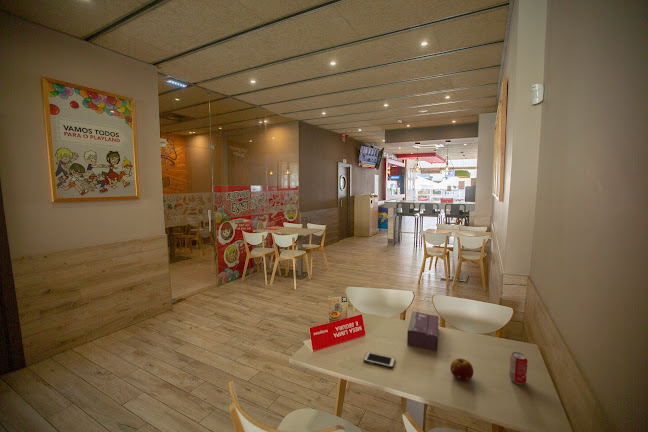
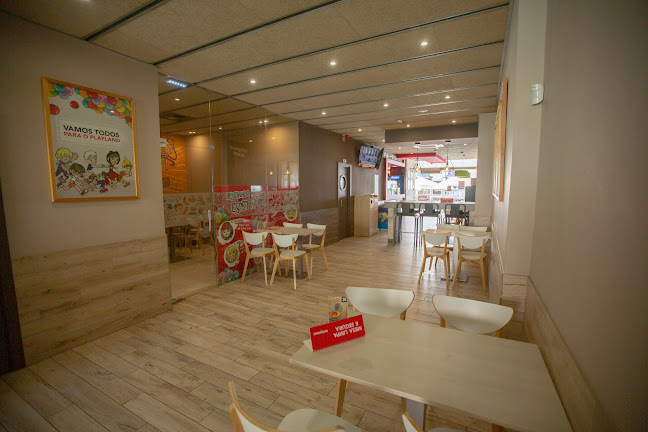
- fruit (461, 368)
- cell phone (379, 359)
- tissue box (423, 329)
- beverage can (518, 368)
